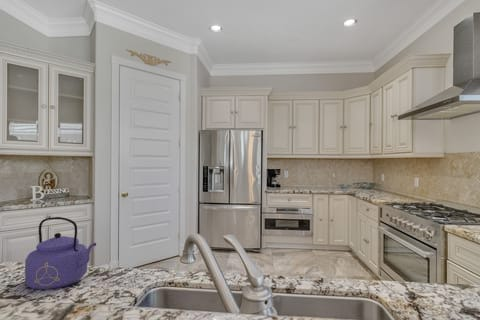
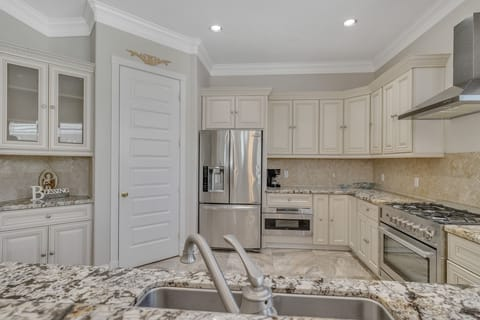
- kettle (64, 250)
